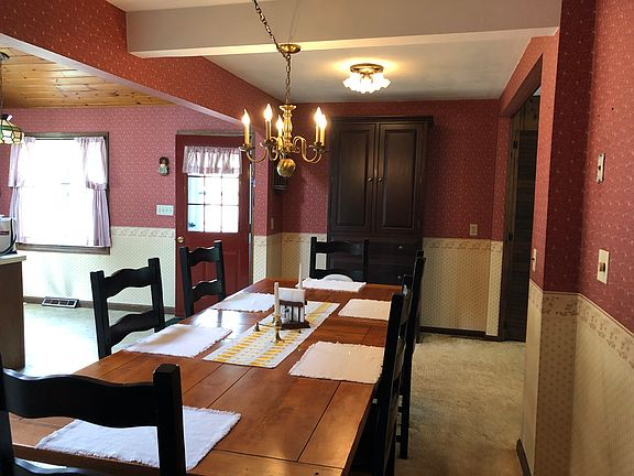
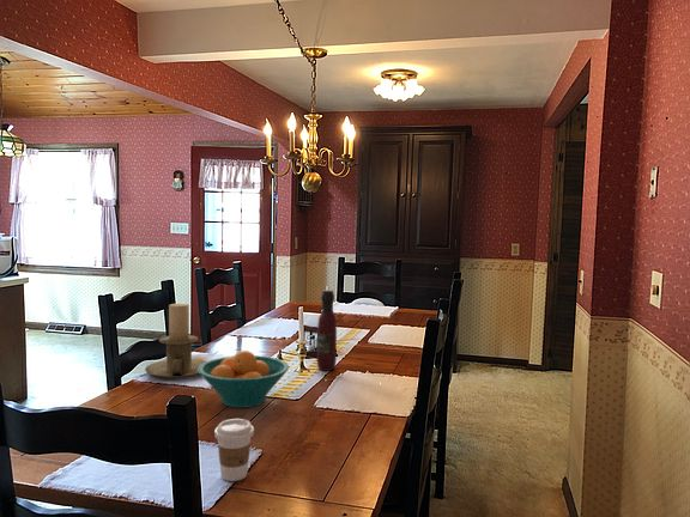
+ candle holder (178, 337)
+ wine bottle (327, 329)
+ fruit bowl (243, 376)
+ coffee cup (234, 449)
